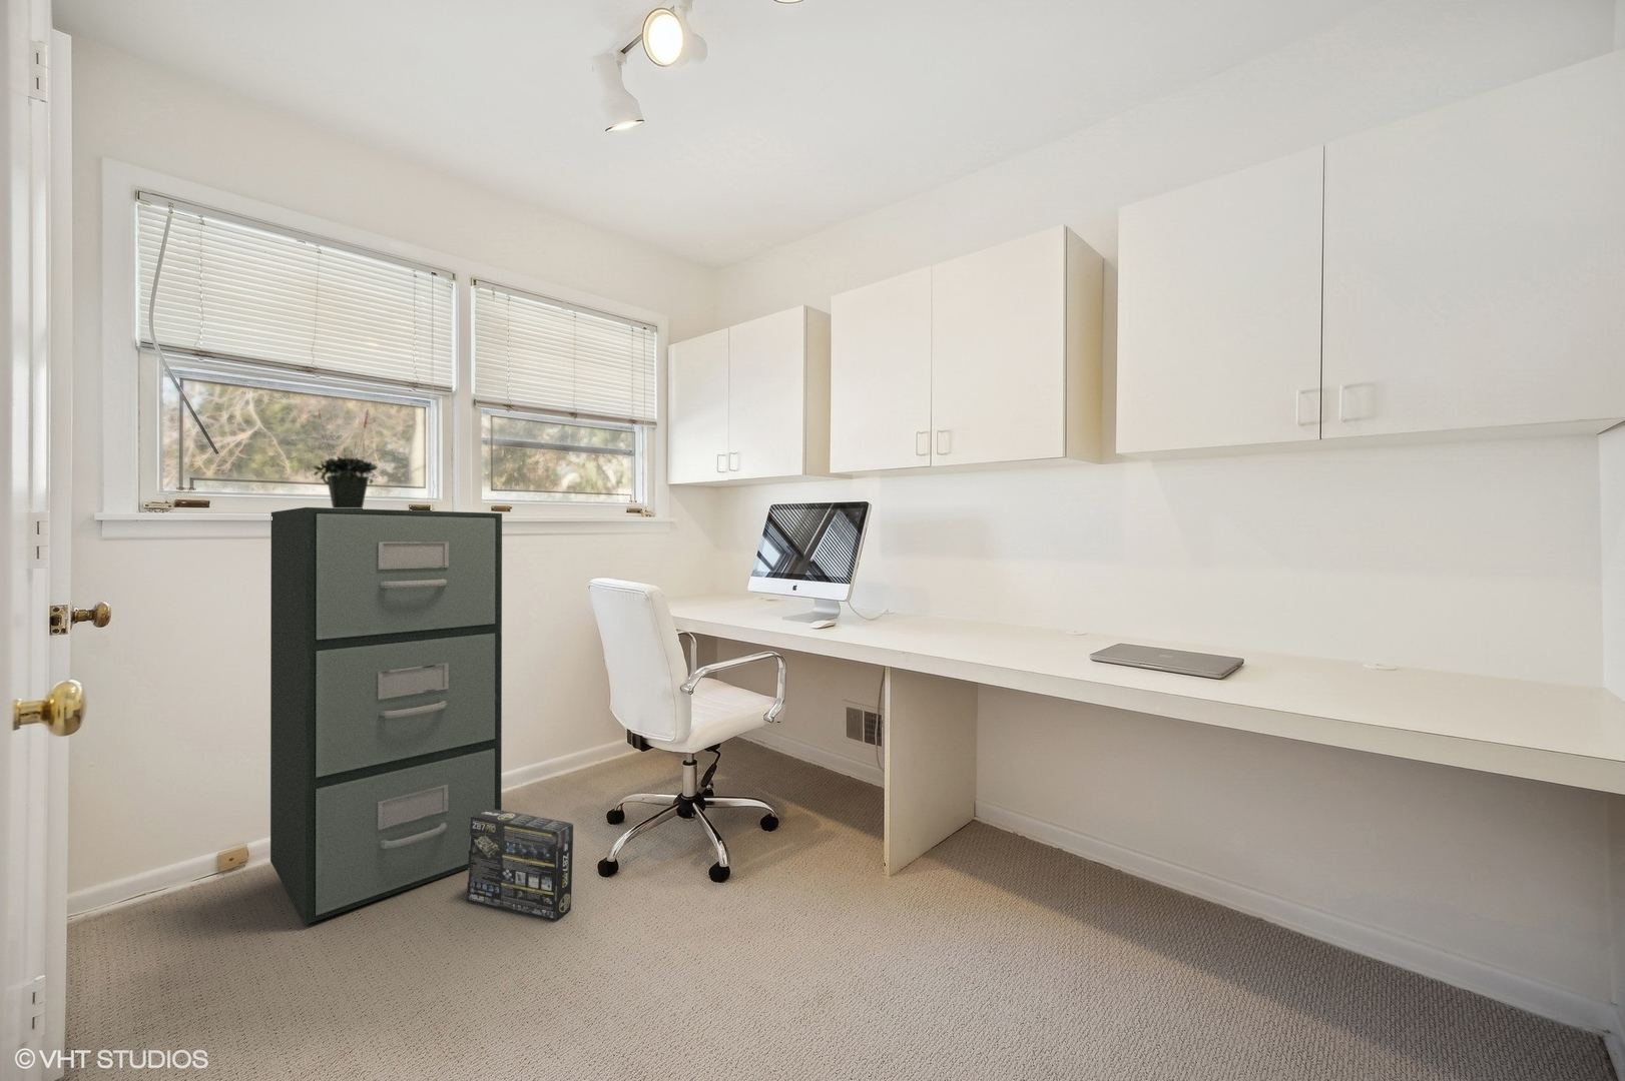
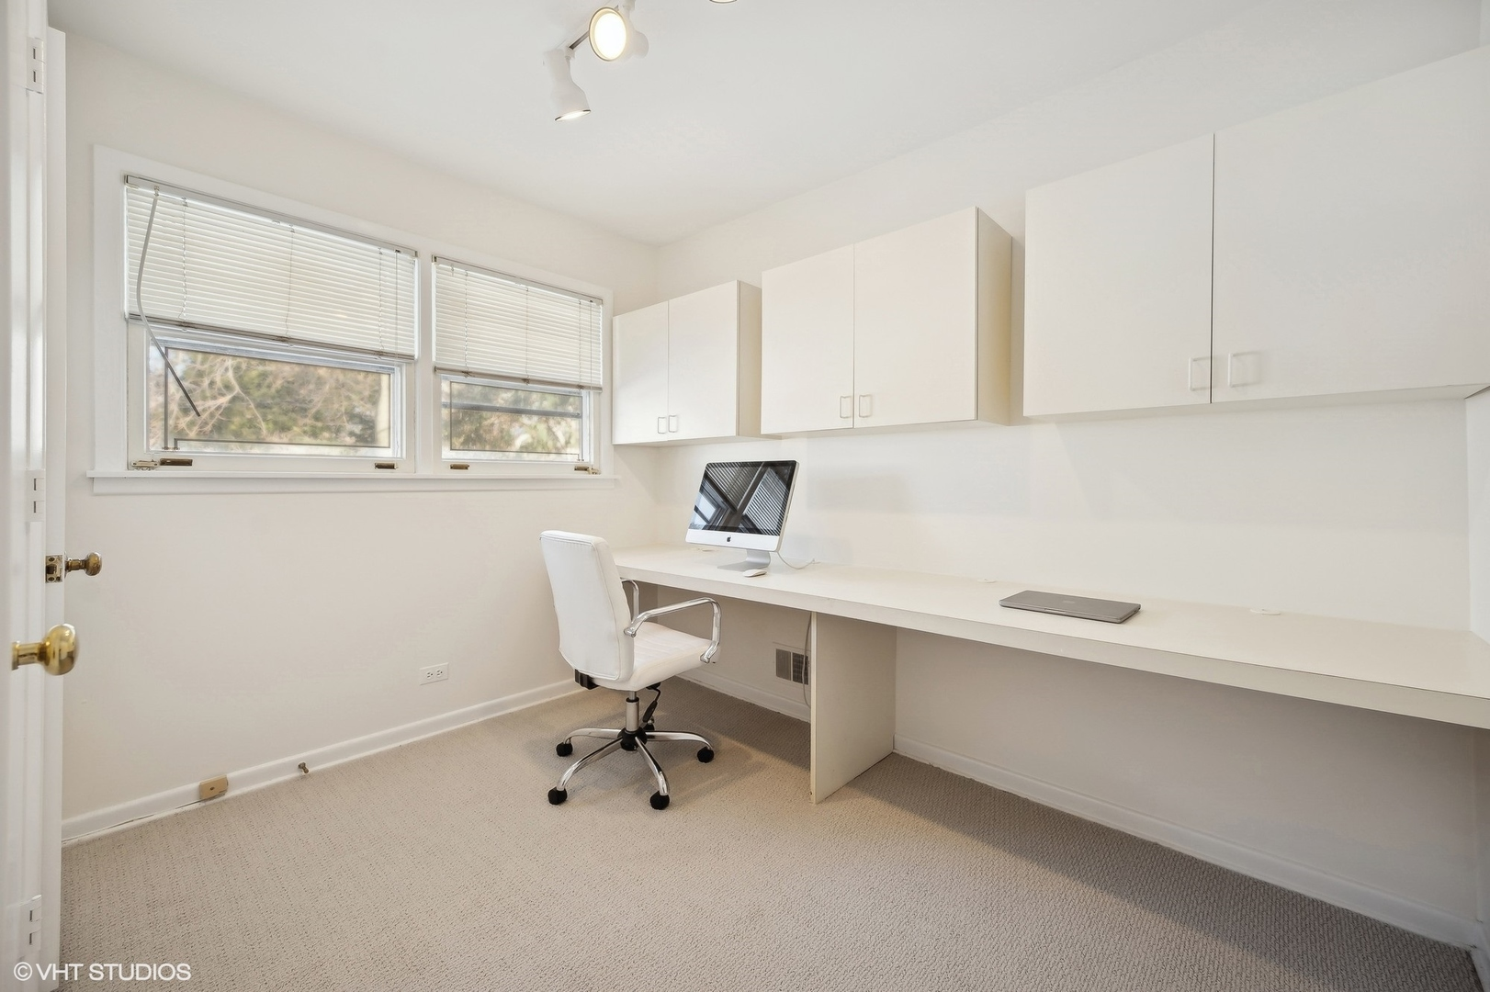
- box (519, 863)
- filing cabinet (389, 686)
- potted plant (346, 461)
